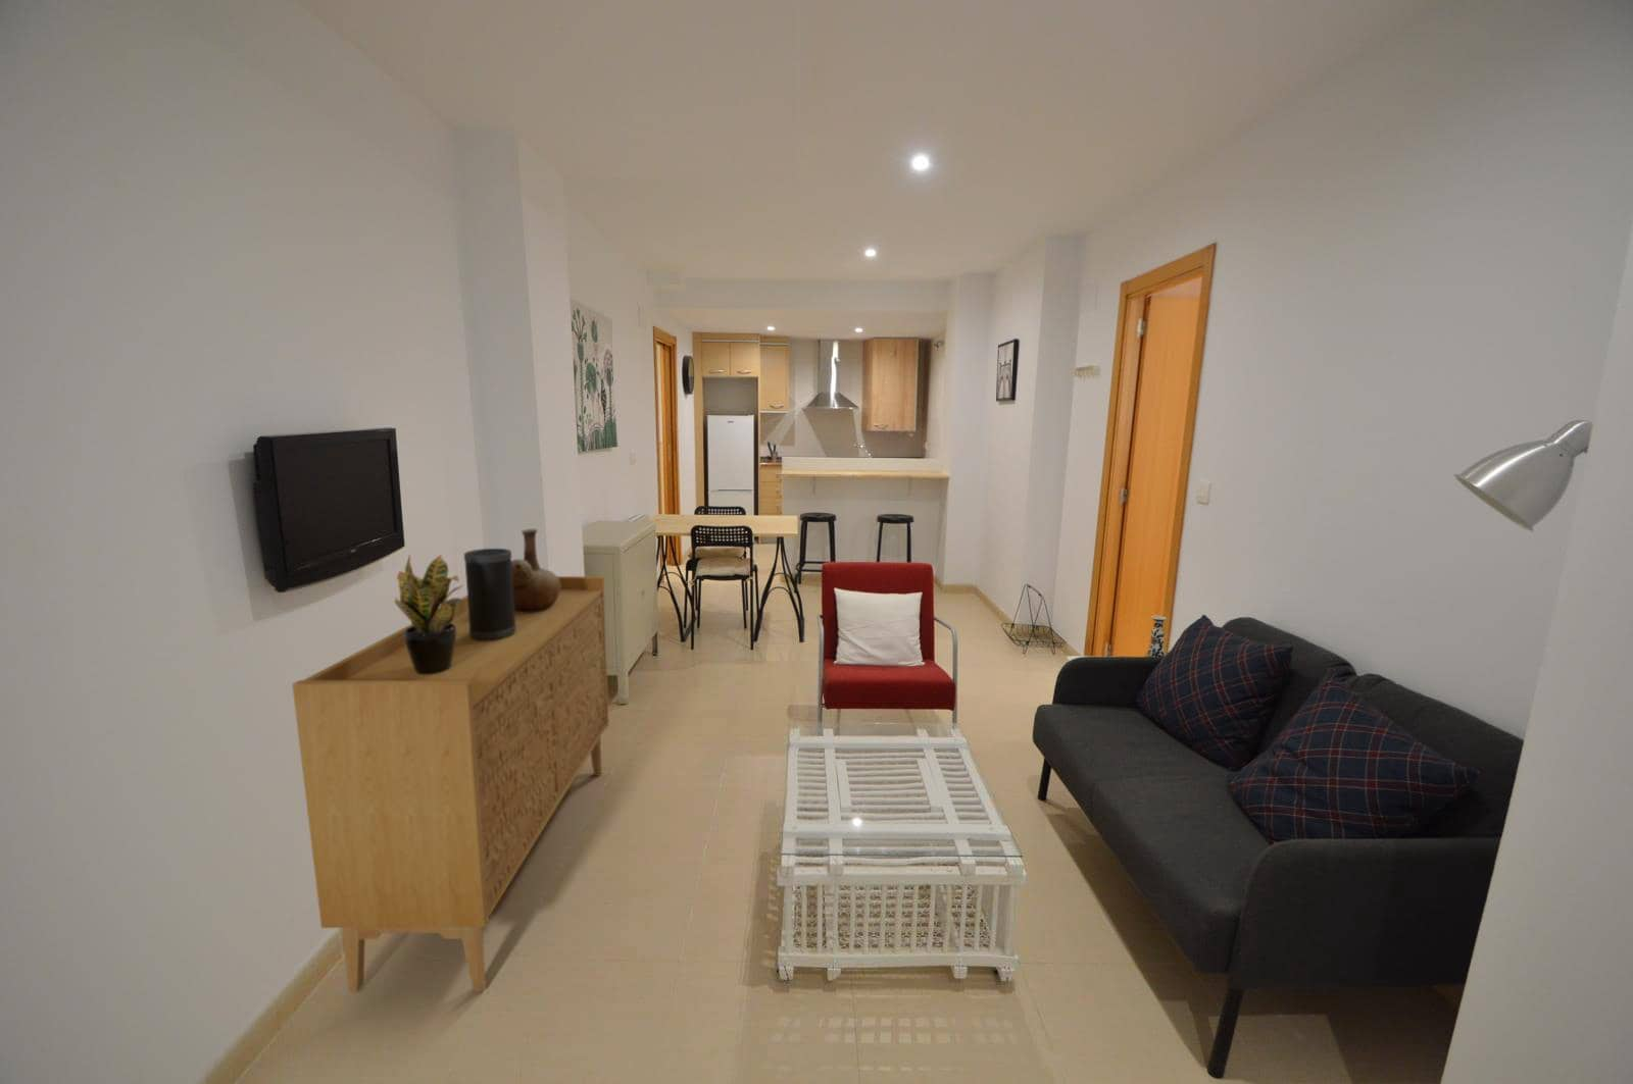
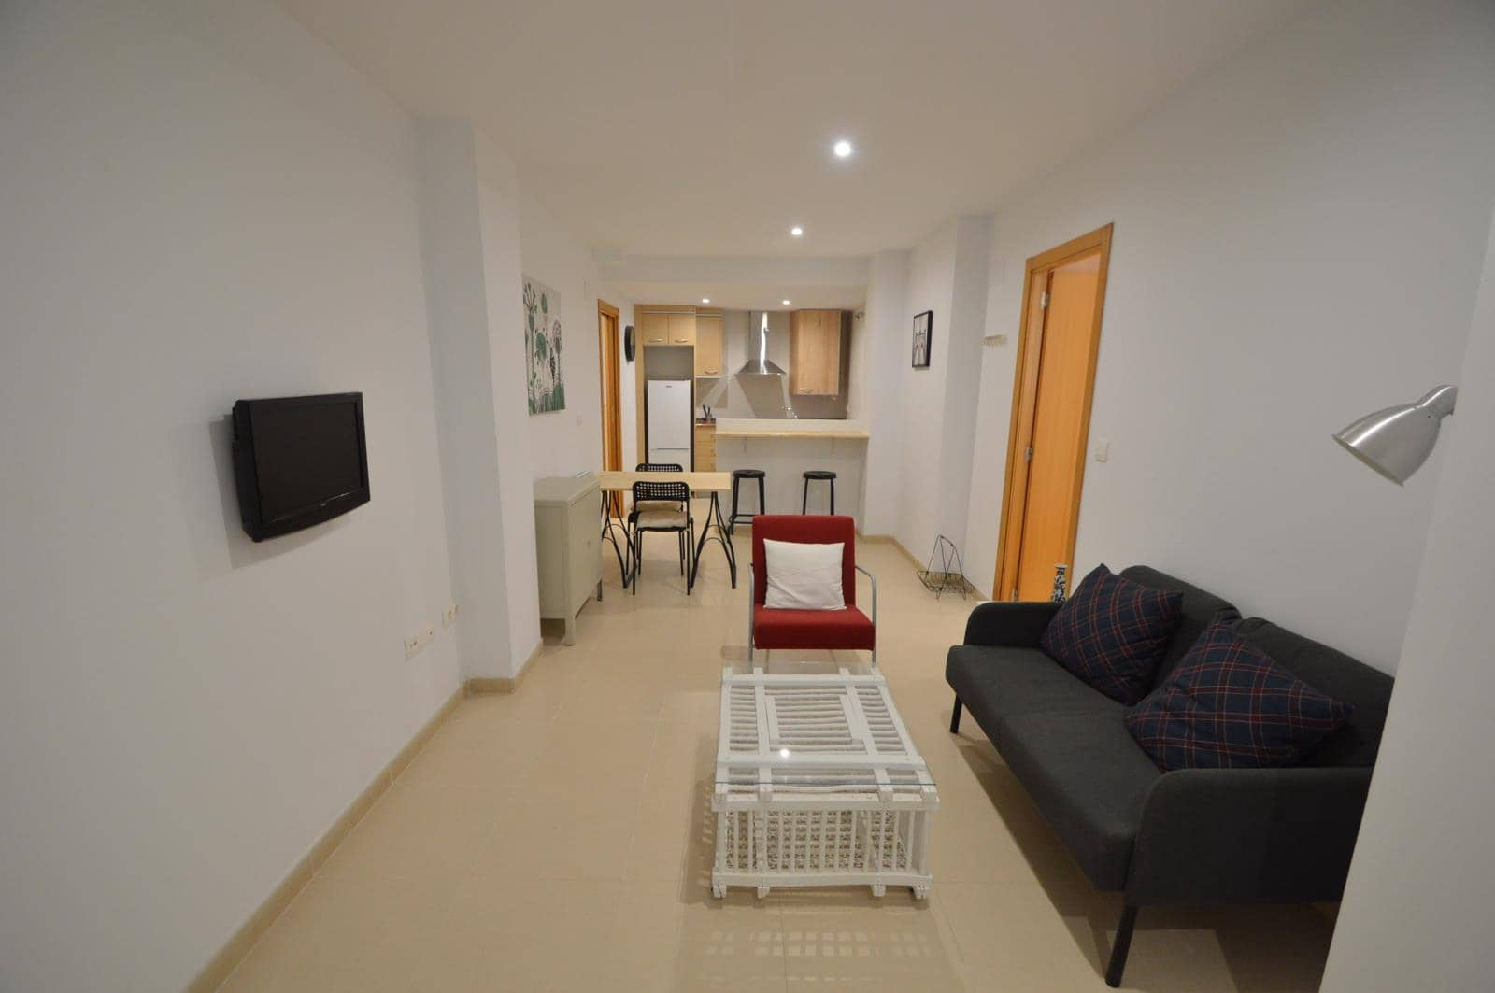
- sideboard (498, 740)
- speaker (490, 593)
- vase (528, 569)
- potted plant (432, 609)
